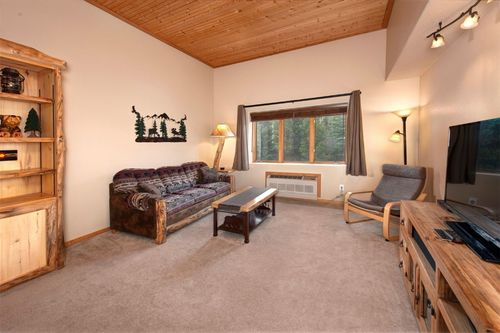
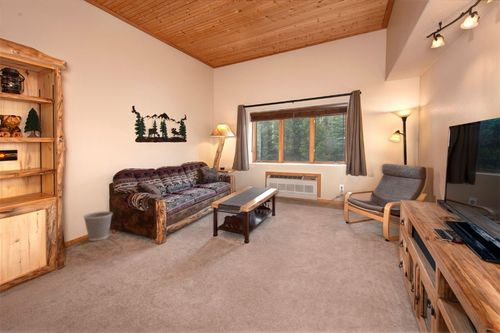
+ wastebasket (98, 226)
